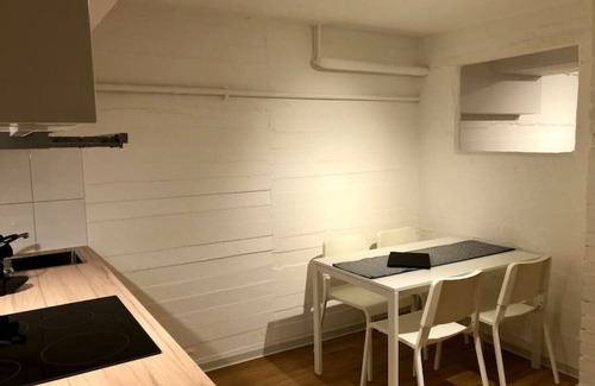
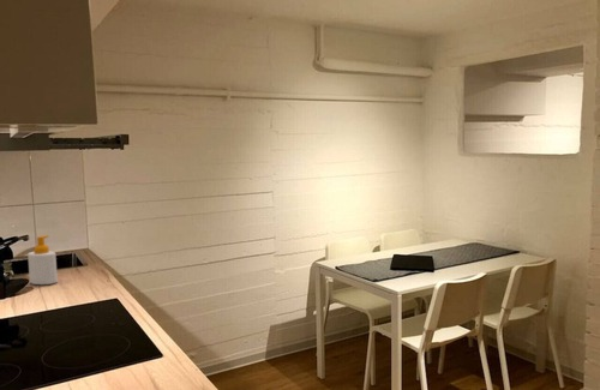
+ soap bottle (42, 259)
